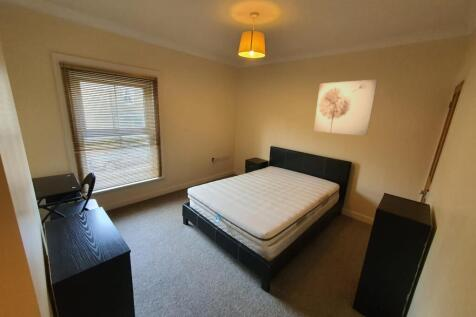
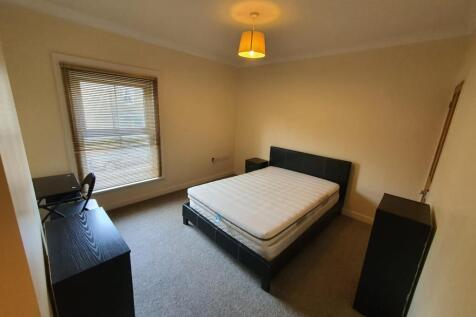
- wall art (342, 108)
